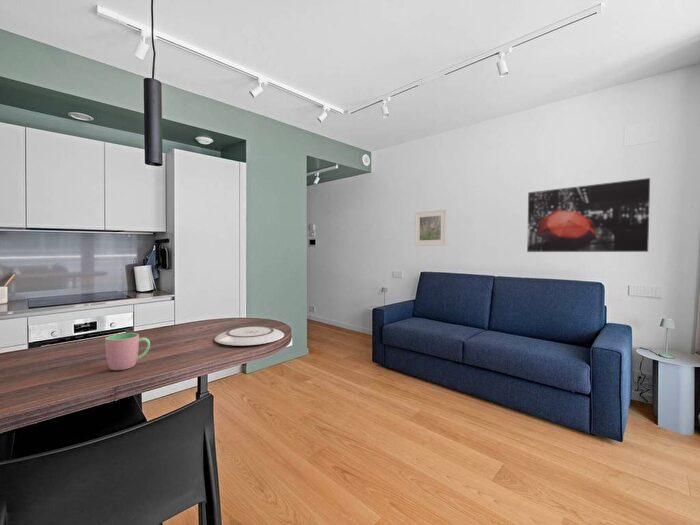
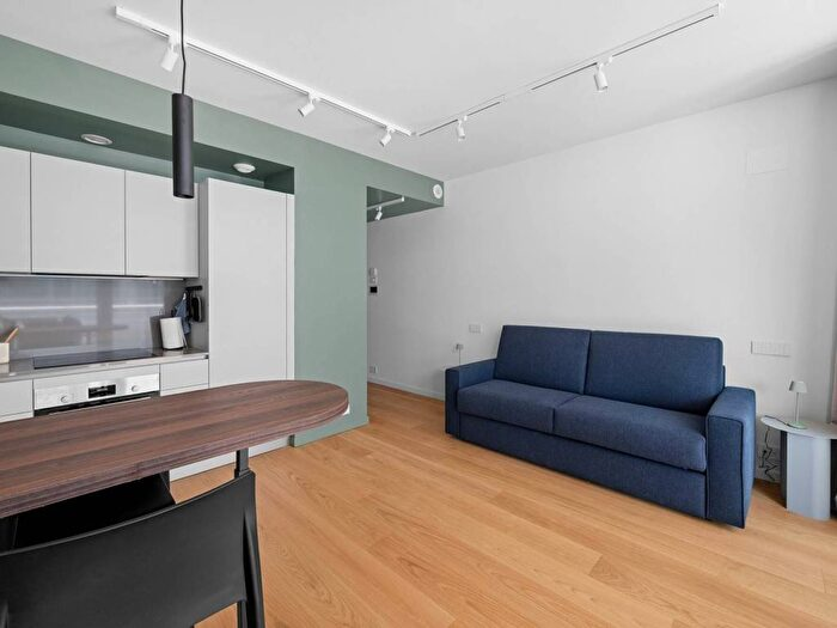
- wall art (582, 219)
- plate (250, 333)
- cup (128, 350)
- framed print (430, 228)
